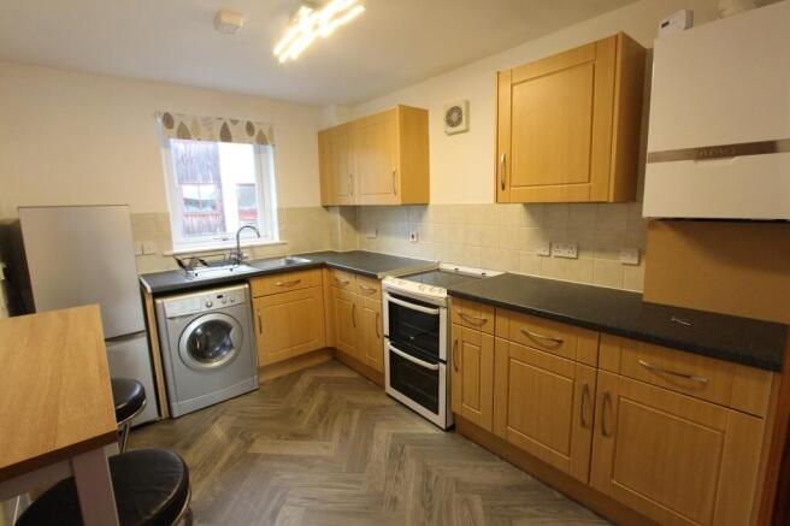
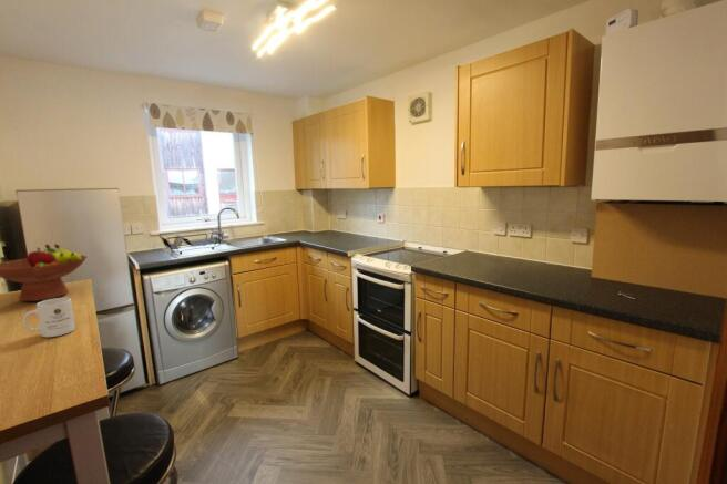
+ fruit bowl (41, 271)
+ mug (49, 318)
